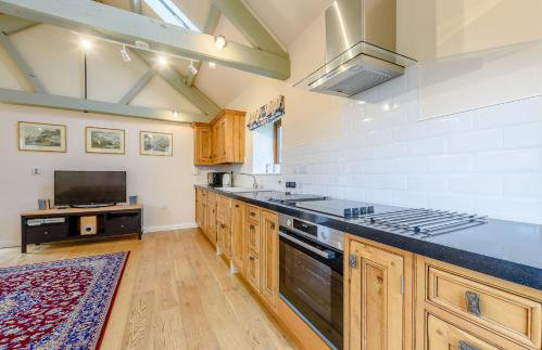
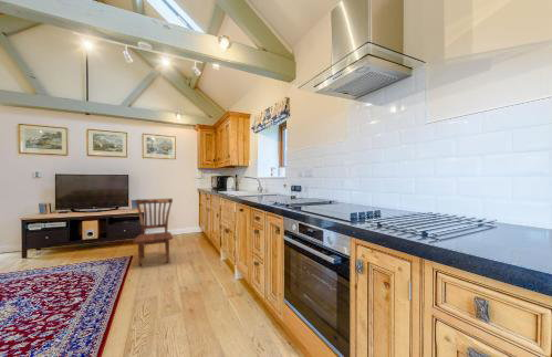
+ dining chair (153, 228)
